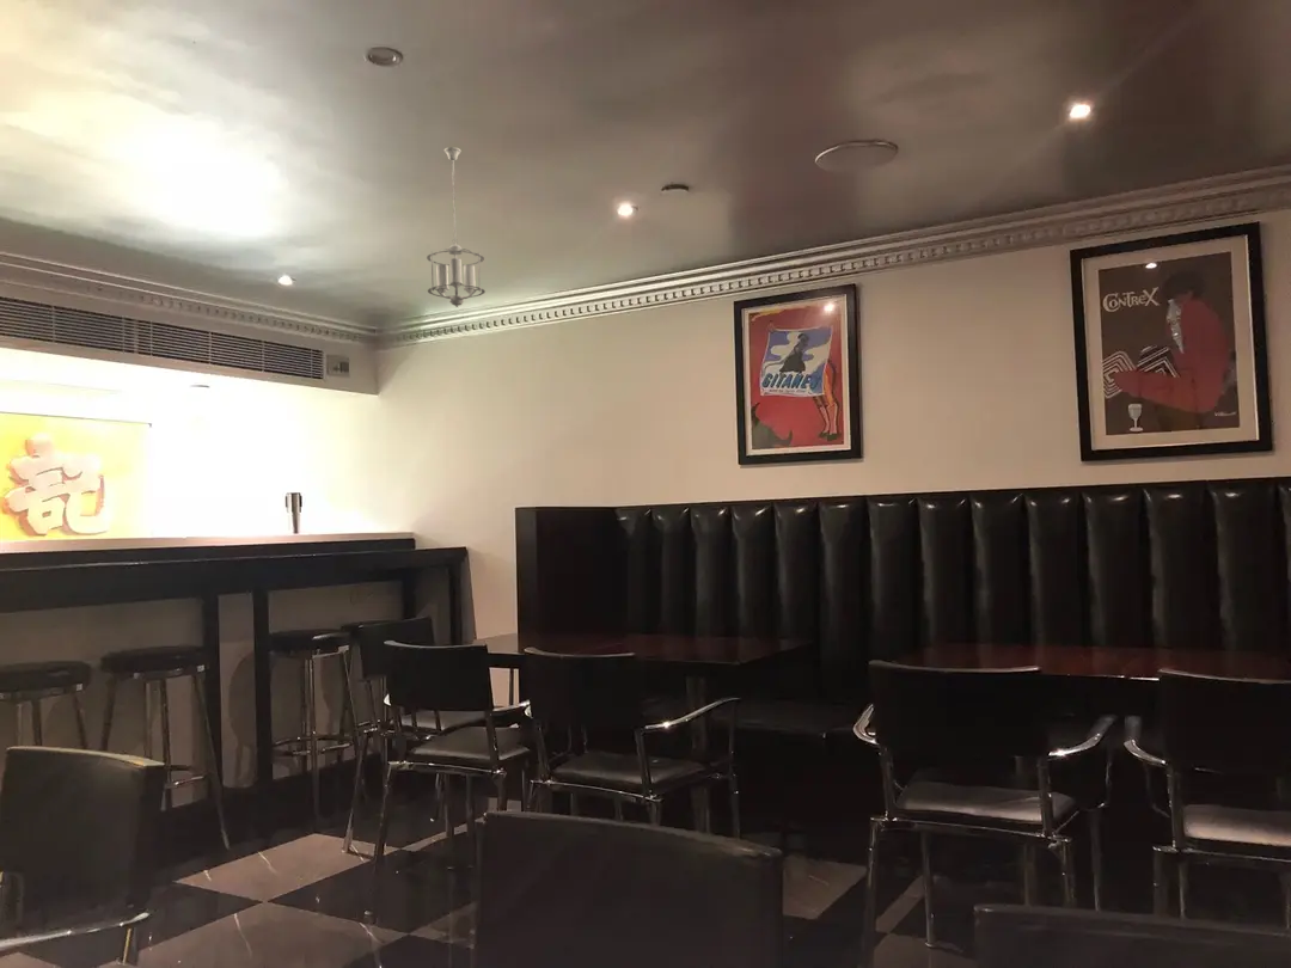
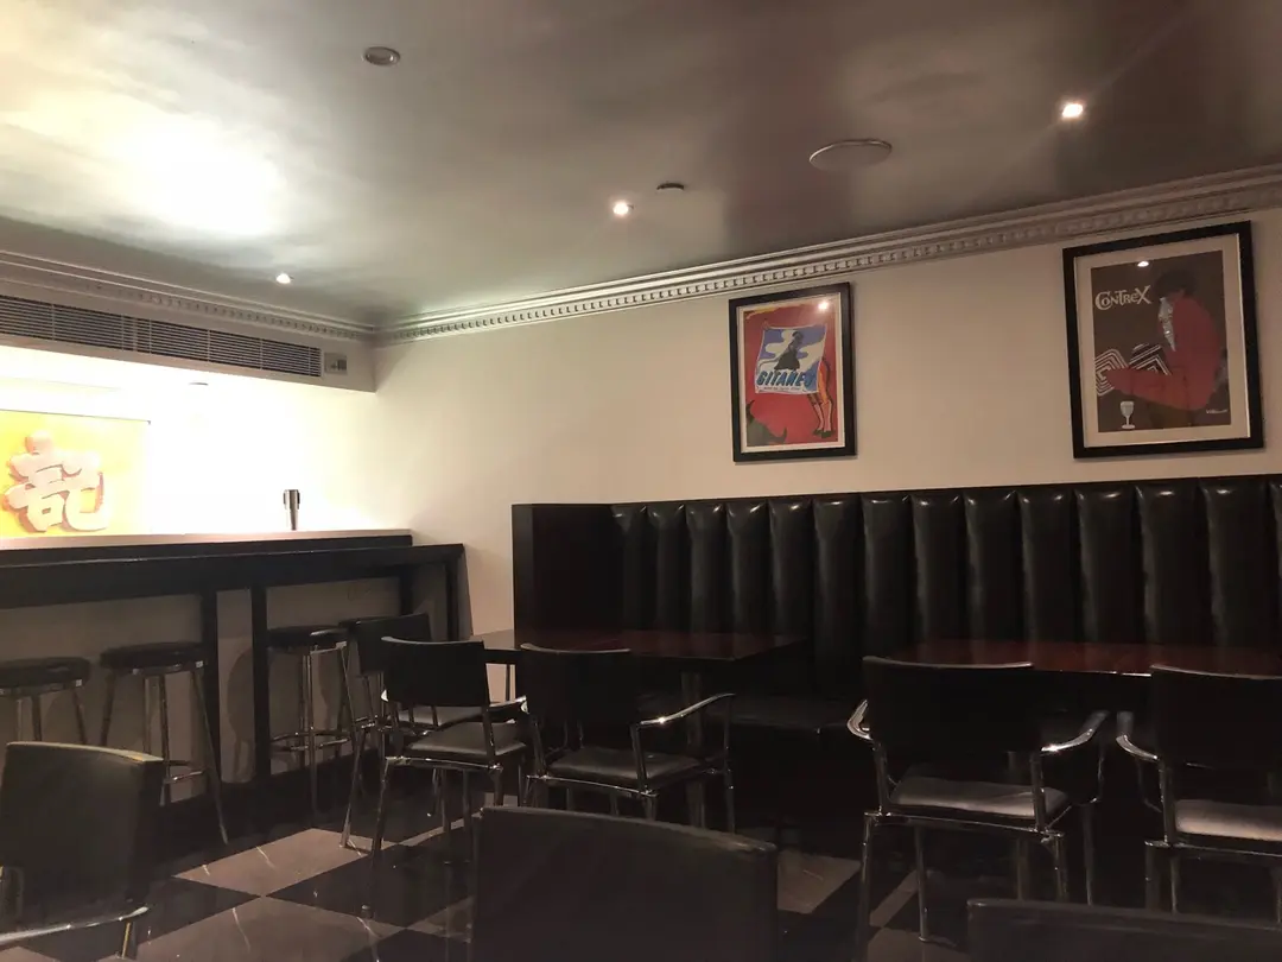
- pendant light (454, 227)
